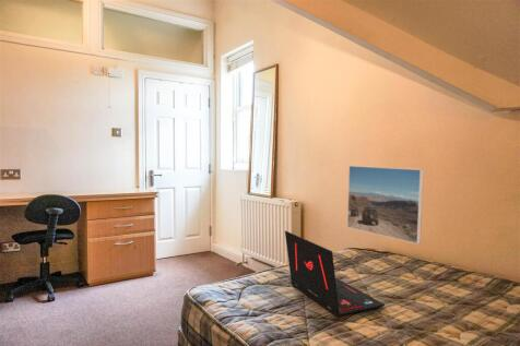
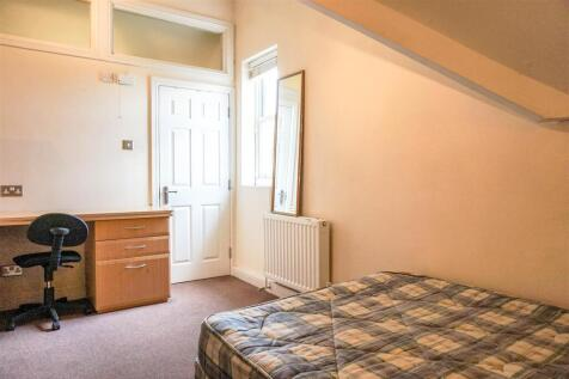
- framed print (381, 201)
- laptop (331, 266)
